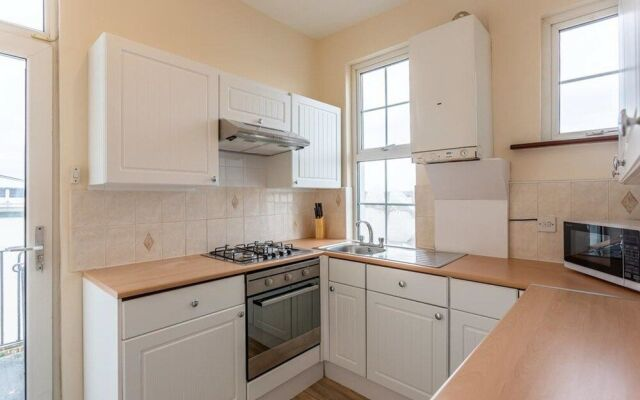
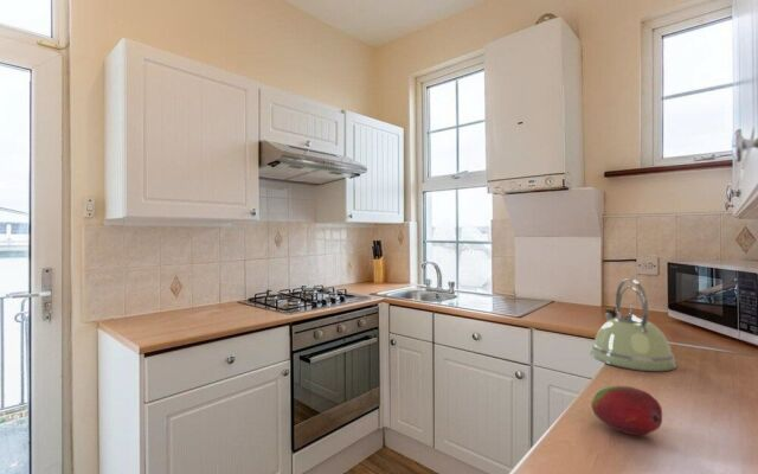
+ kettle (628, 318)
+ fruit (624, 408)
